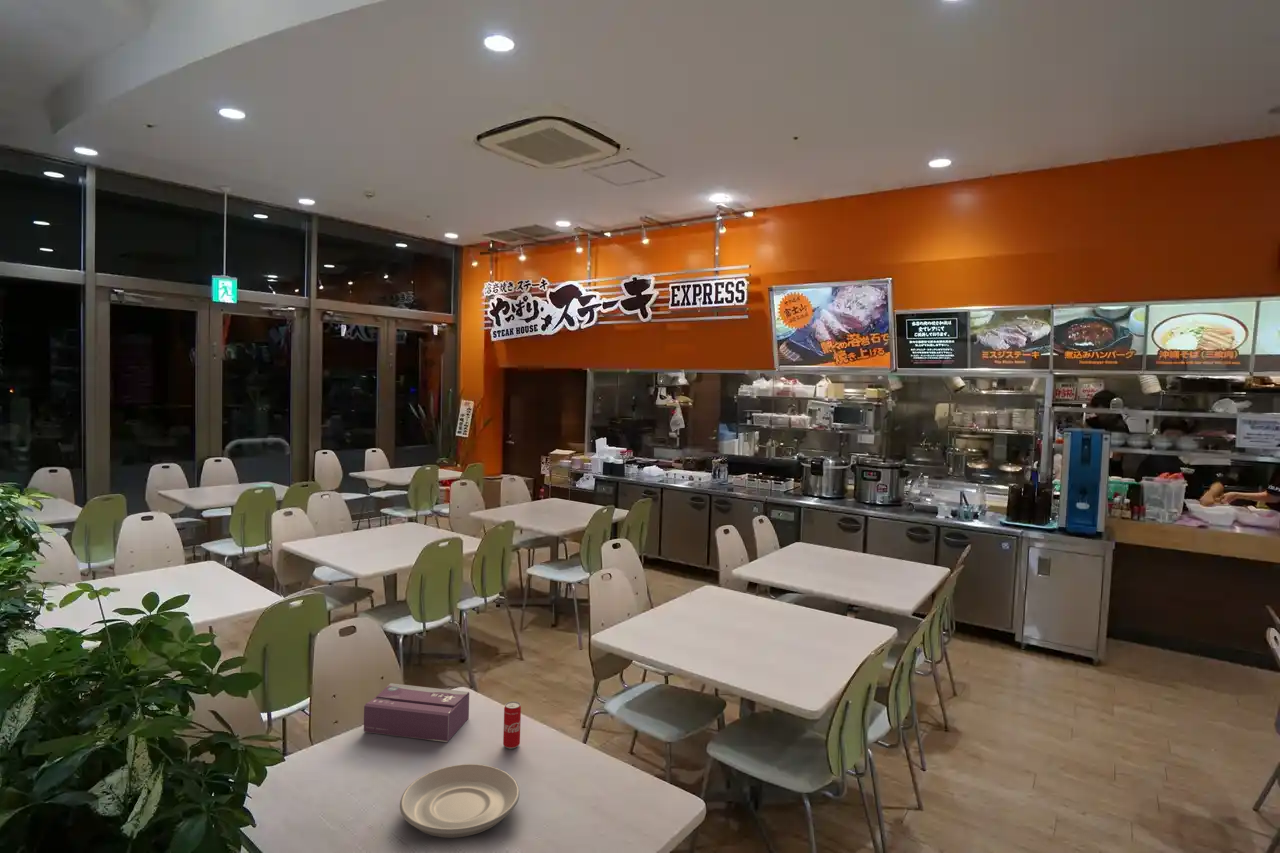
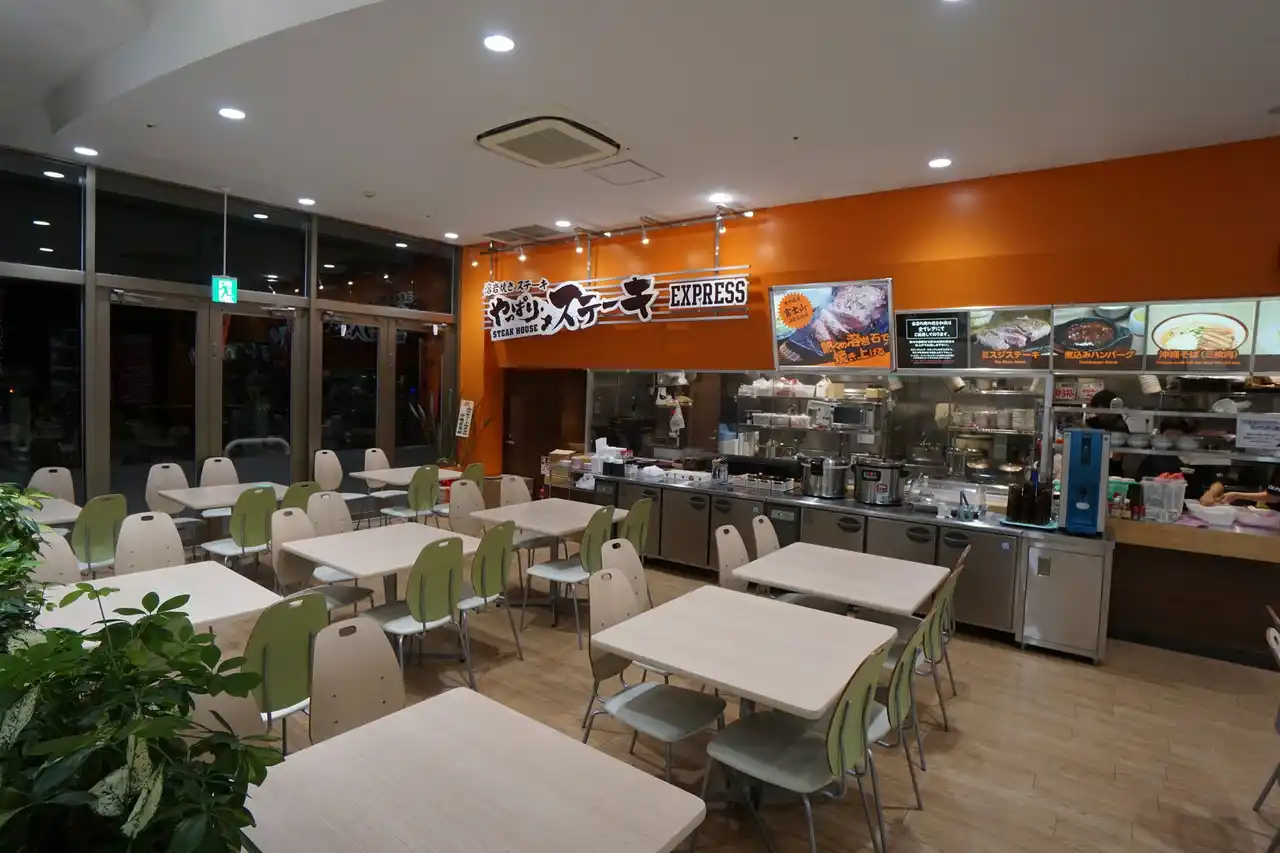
- tissue box (417, 711)
- beverage can (512, 725)
- plate (460, 803)
